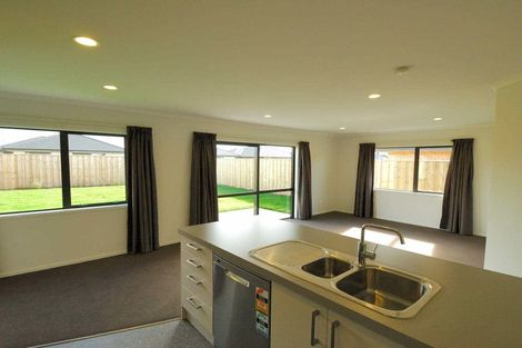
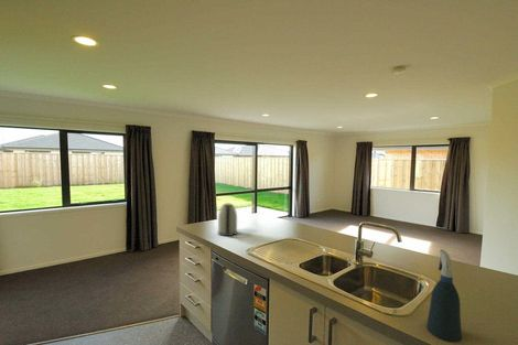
+ kettle (227, 218)
+ spray bottle (443, 292)
